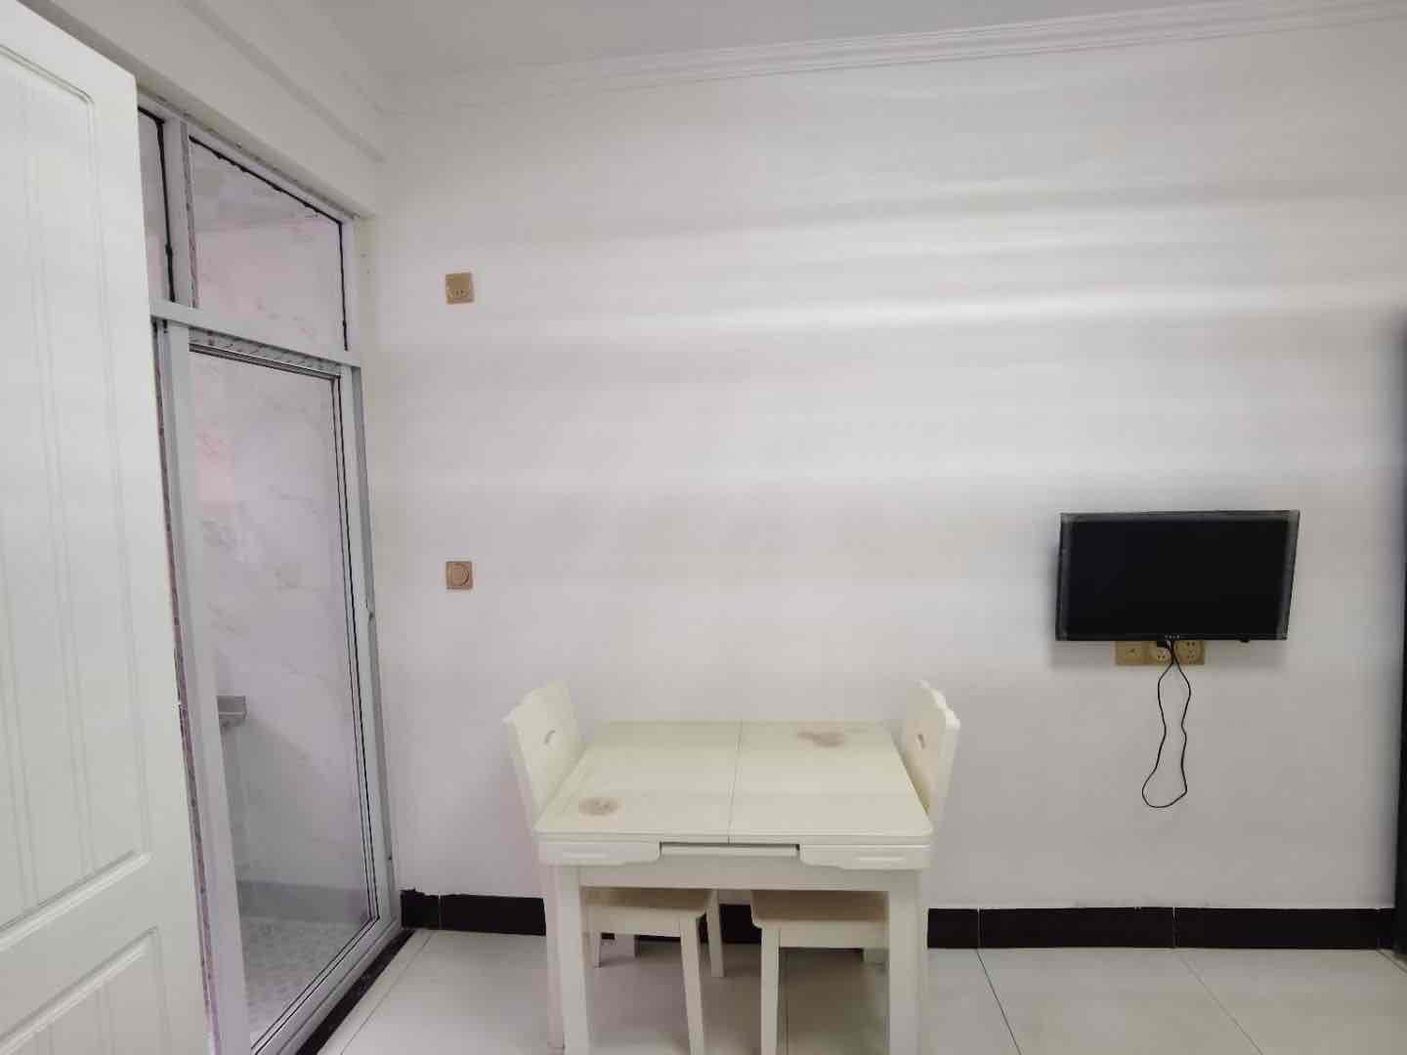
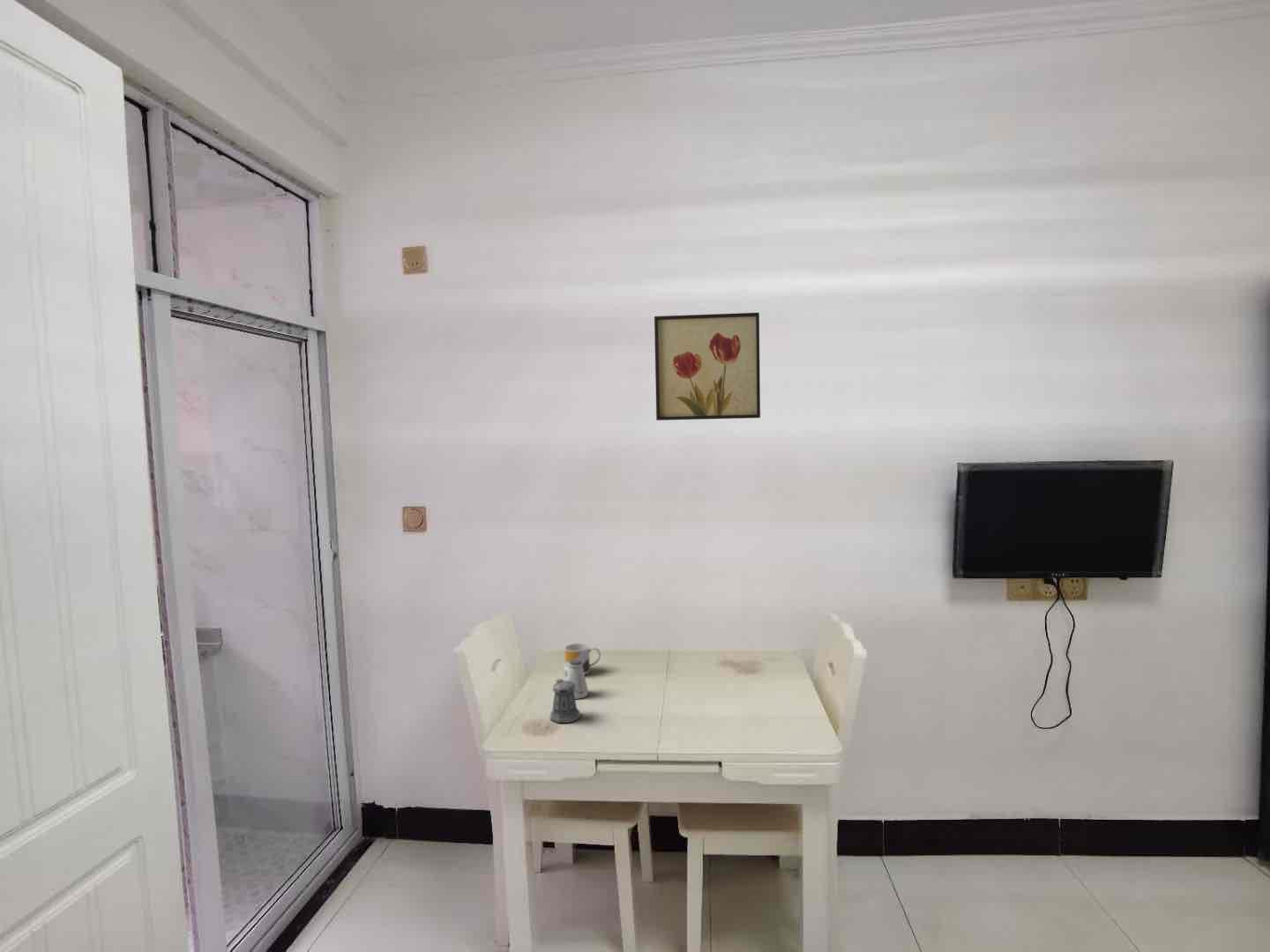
+ saltshaker (575, 677)
+ wall art (706, 367)
+ mug (582, 659)
+ pepper shaker (565, 699)
